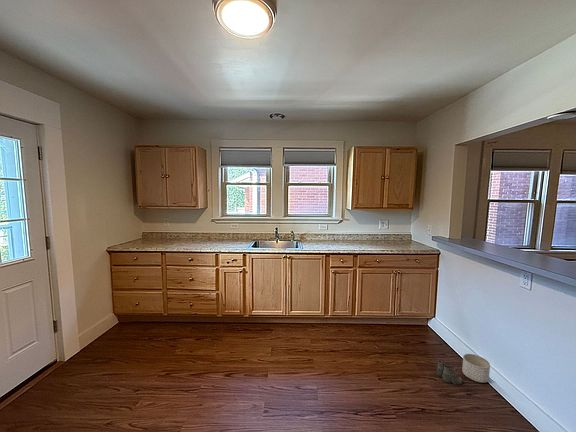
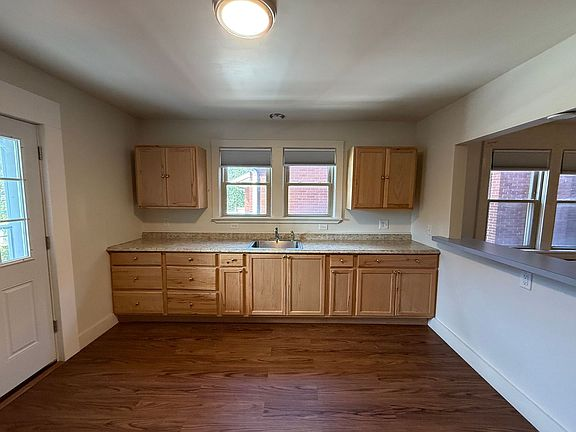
- planter (475, 368)
- boots (447, 370)
